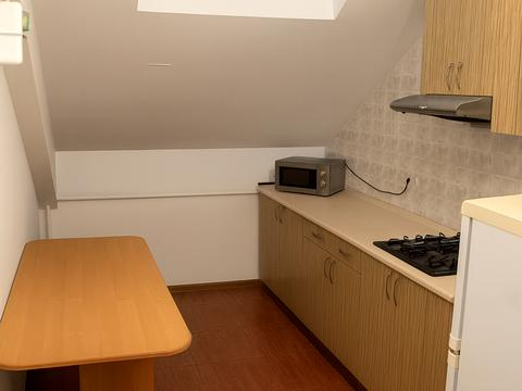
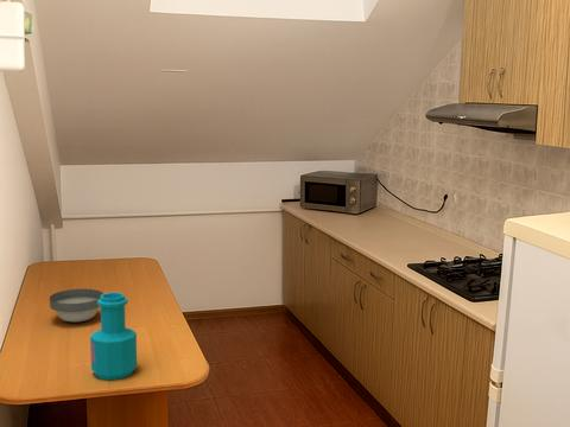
+ bowl (77, 307)
+ bottle (113, 333)
